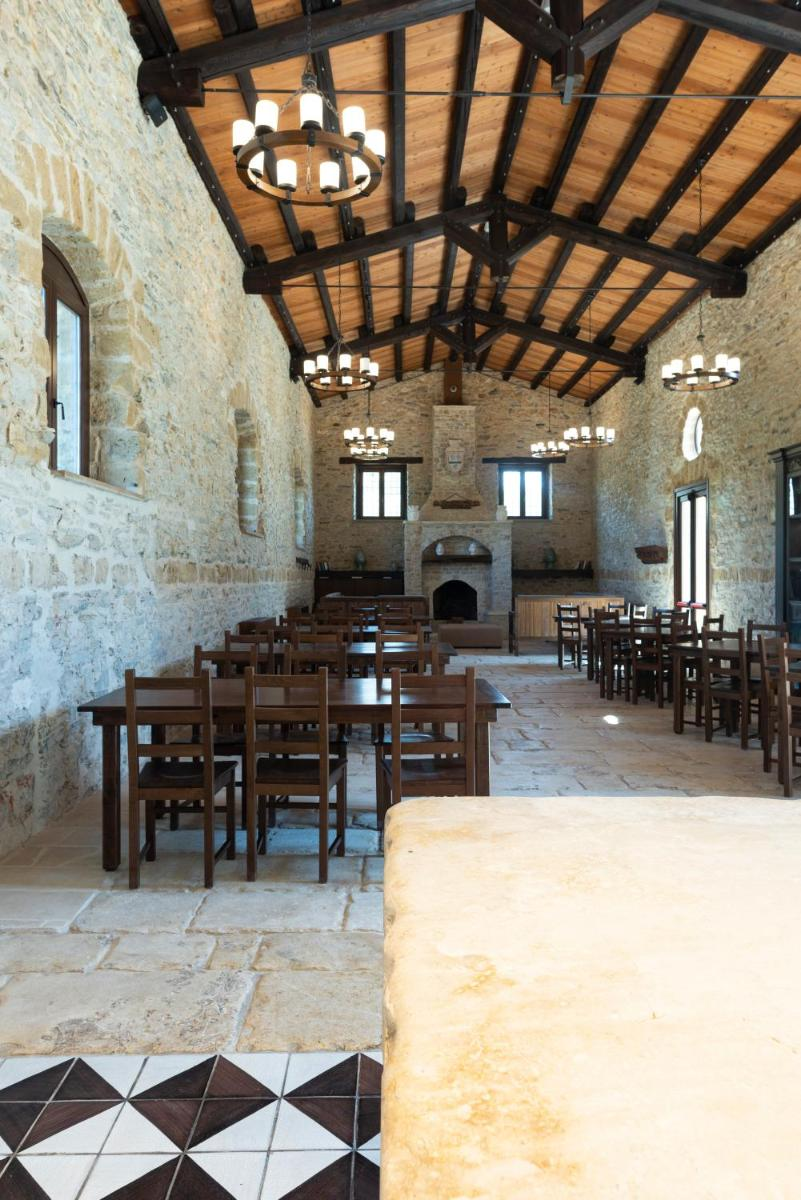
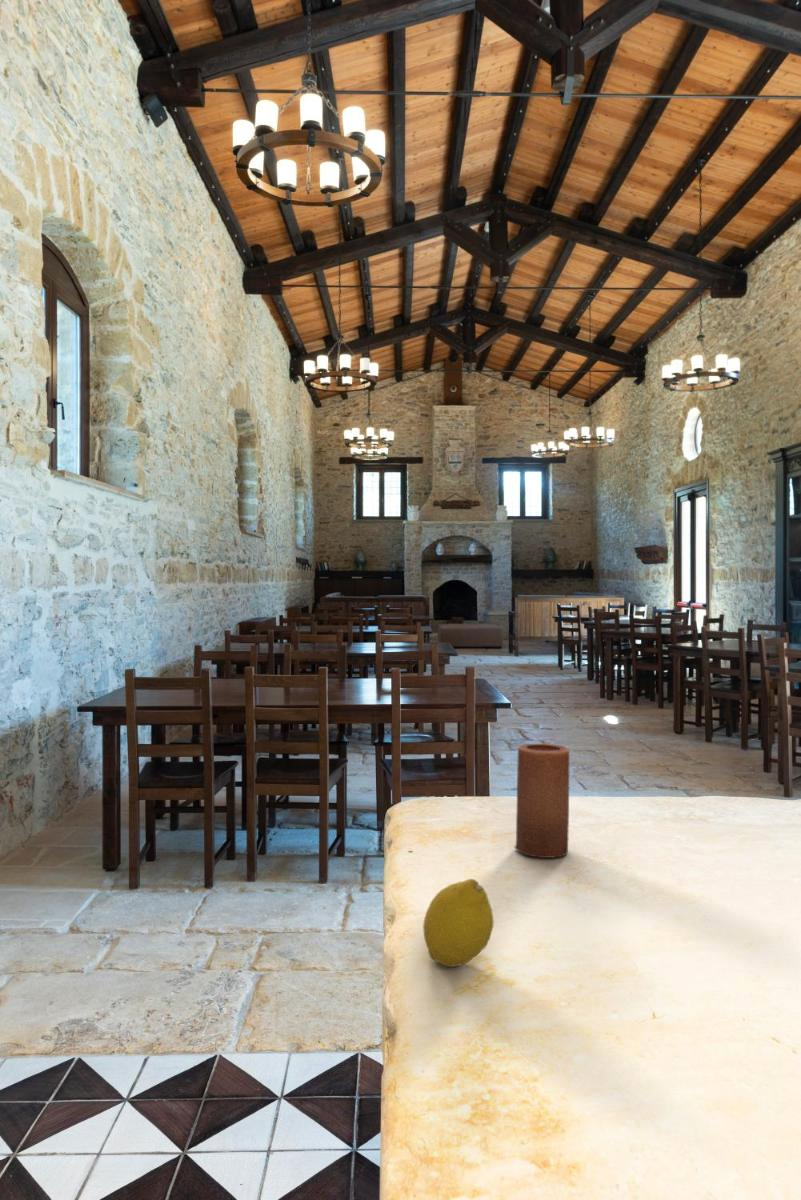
+ candle (542, 798)
+ fruit (457, 920)
